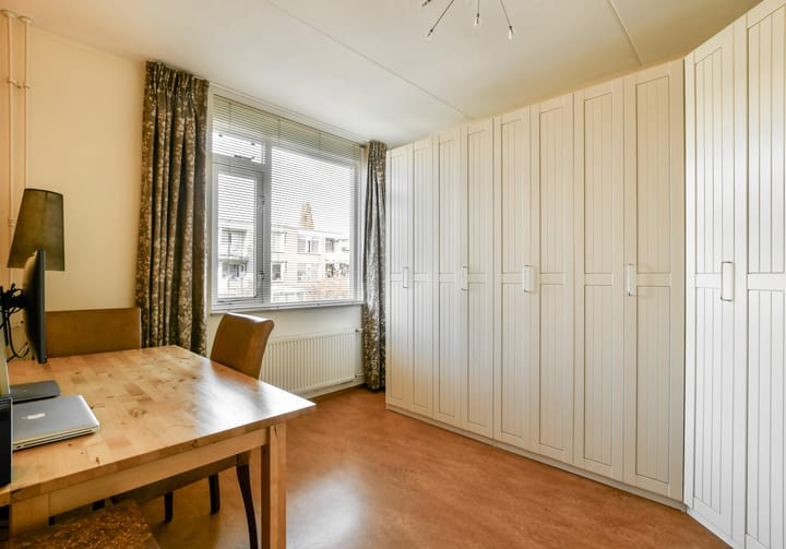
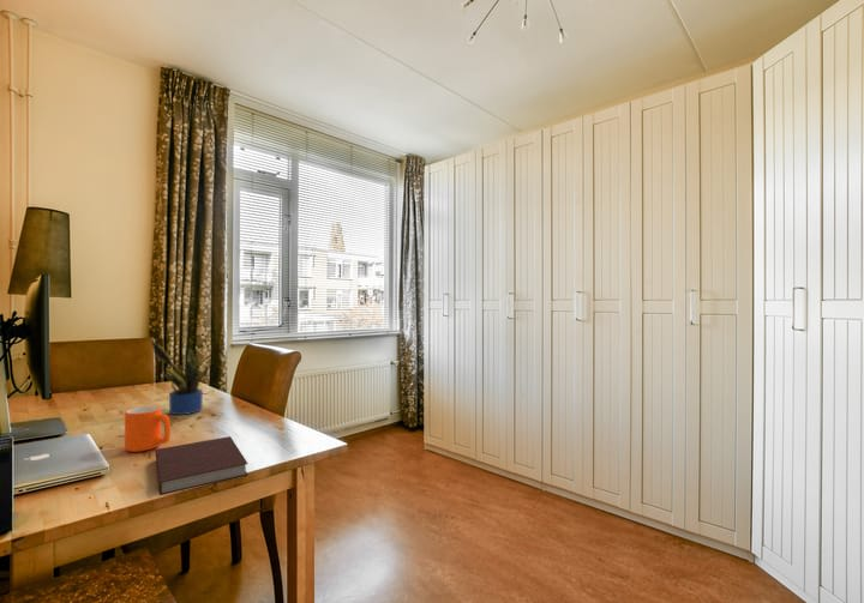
+ notebook (199, 462)
+ mug (149, 428)
+ potted plant (181, 375)
